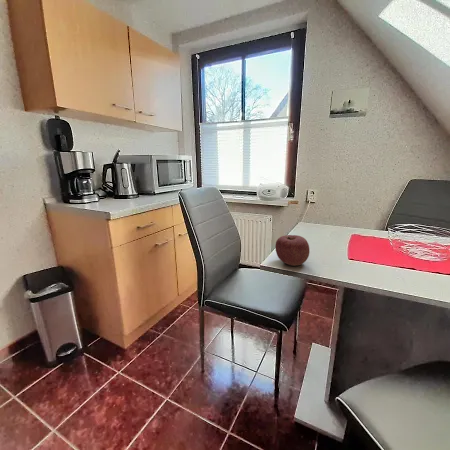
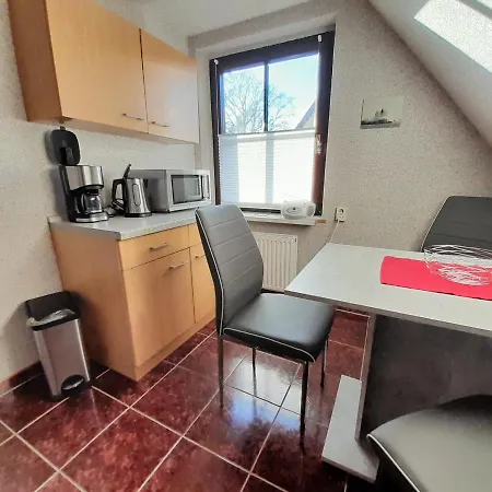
- apple (292, 250)
